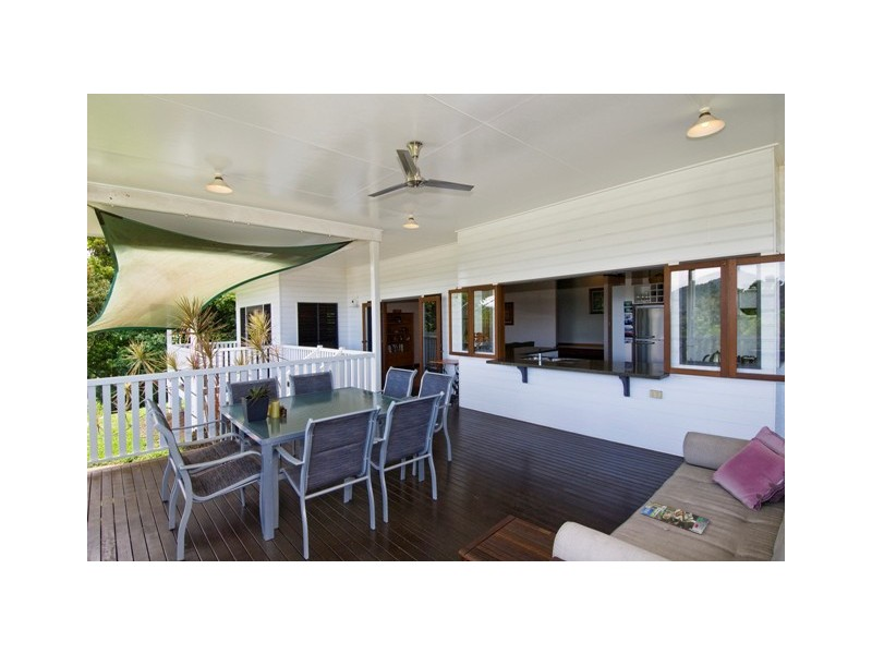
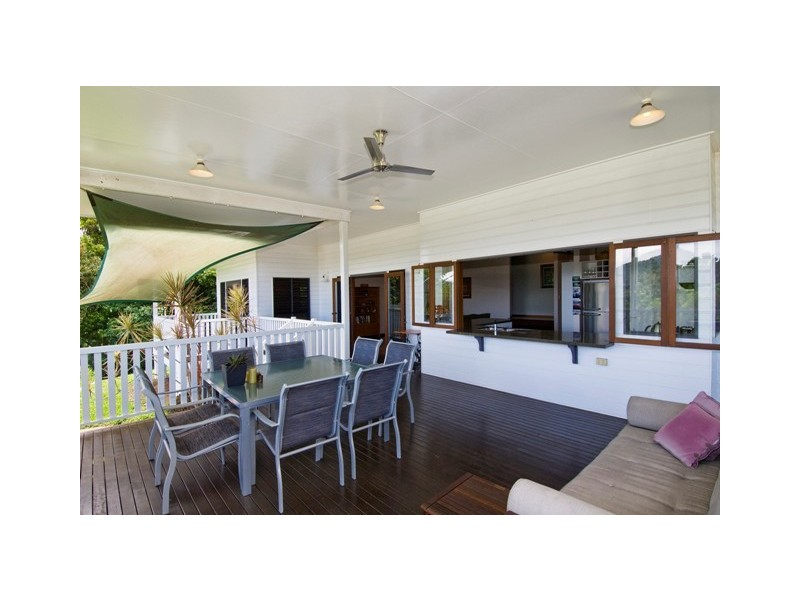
- magazine (674, 516)
